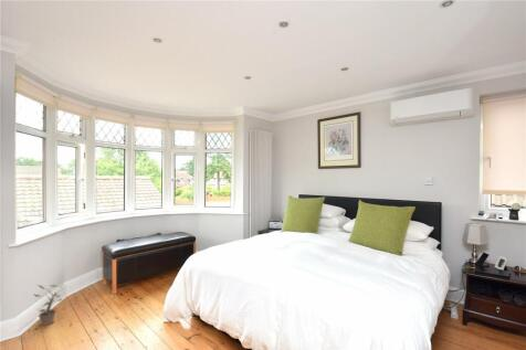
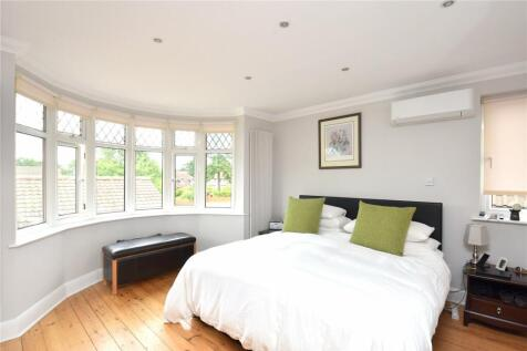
- potted plant (50, 301)
